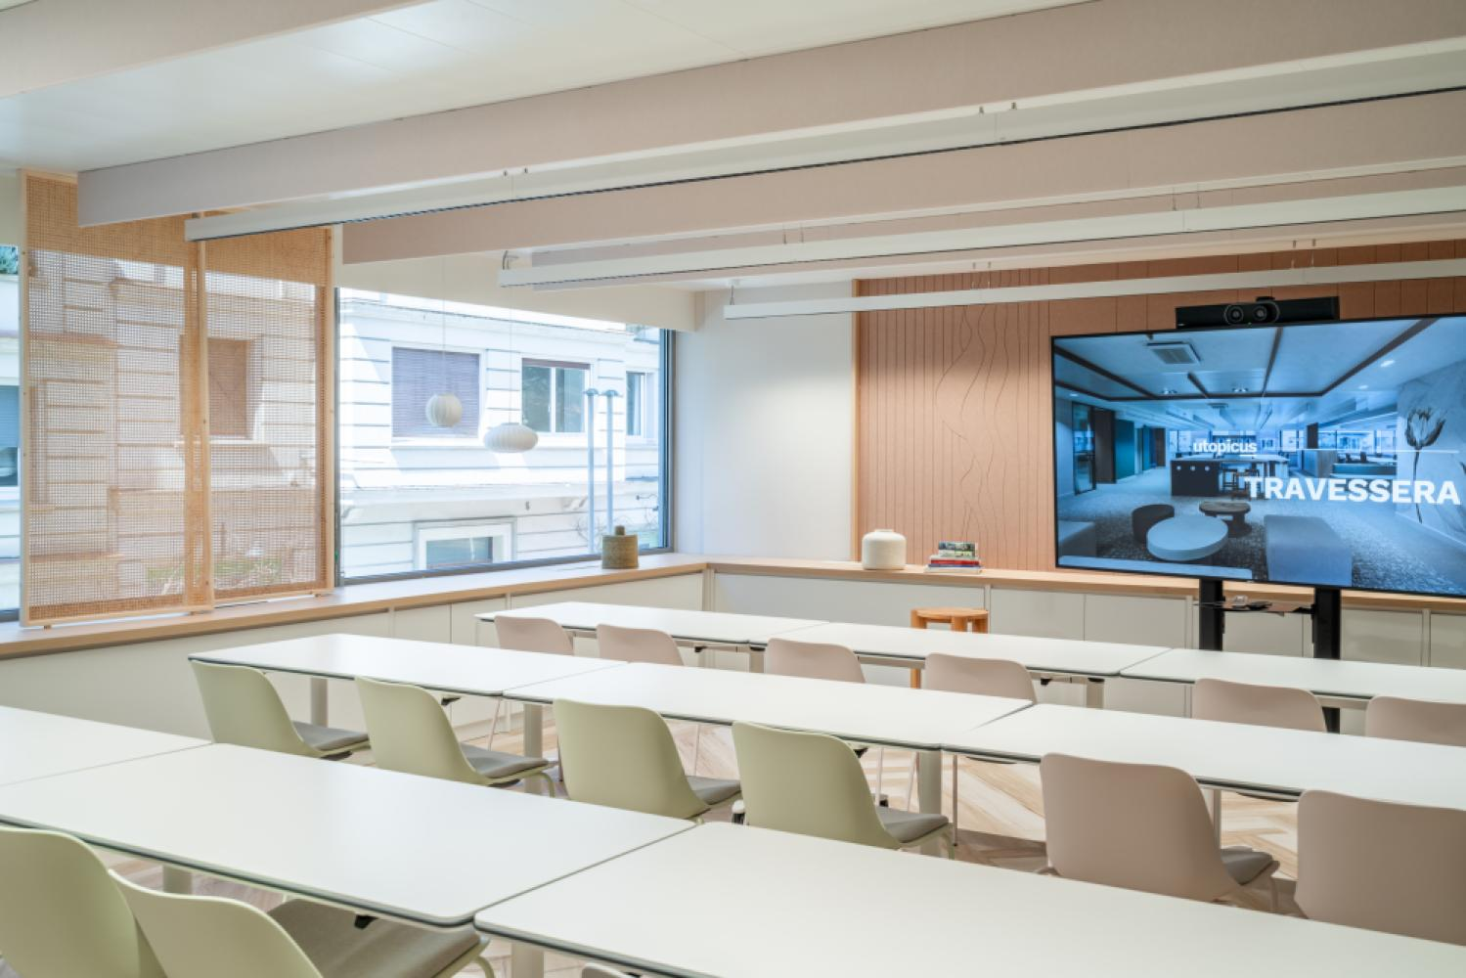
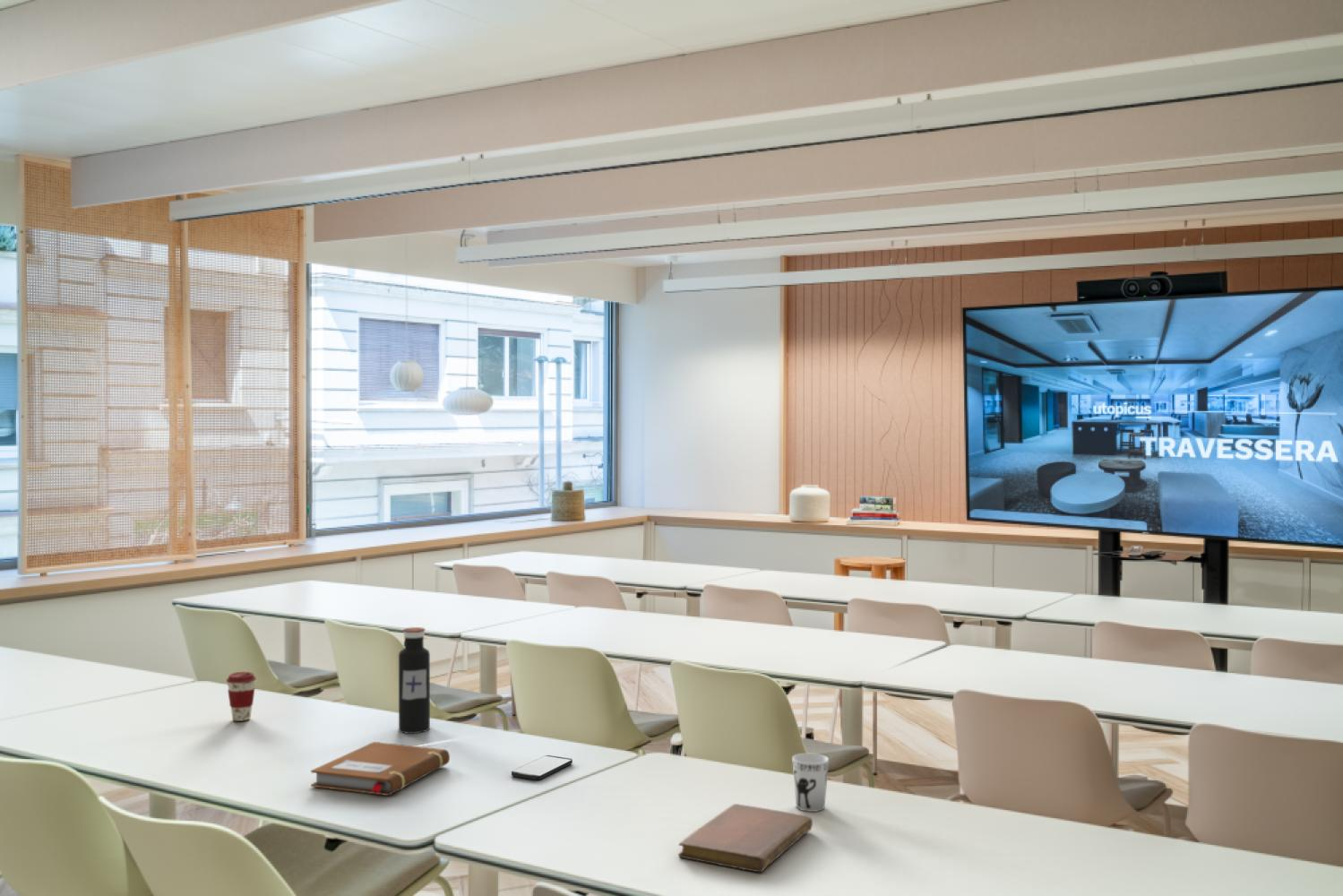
+ smartphone (542, 767)
+ water bottle (414, 679)
+ coffee cup (241, 696)
+ cup (810, 782)
+ notebook (381, 768)
+ notebook (747, 835)
